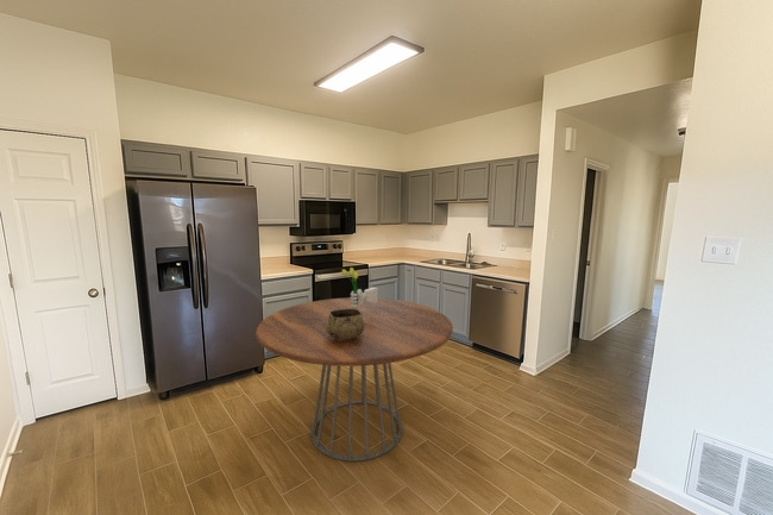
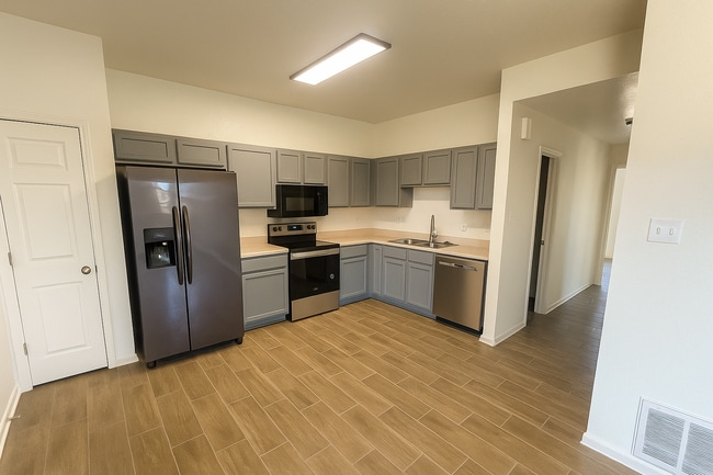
- bouquet (360, 290)
- dining table (352, 373)
- decorative bowl (345, 325)
